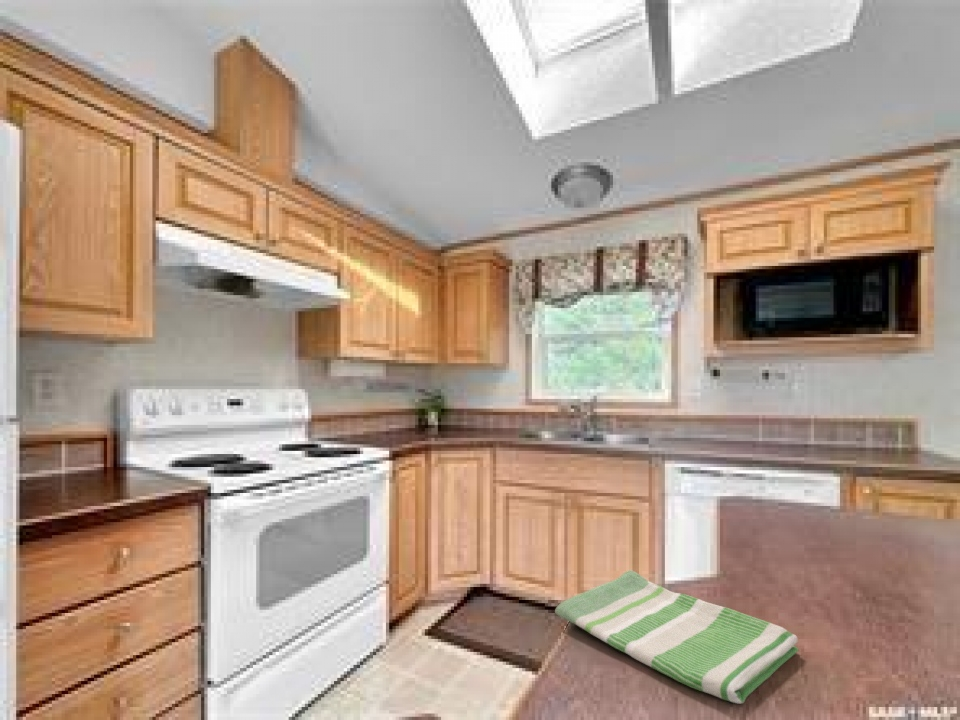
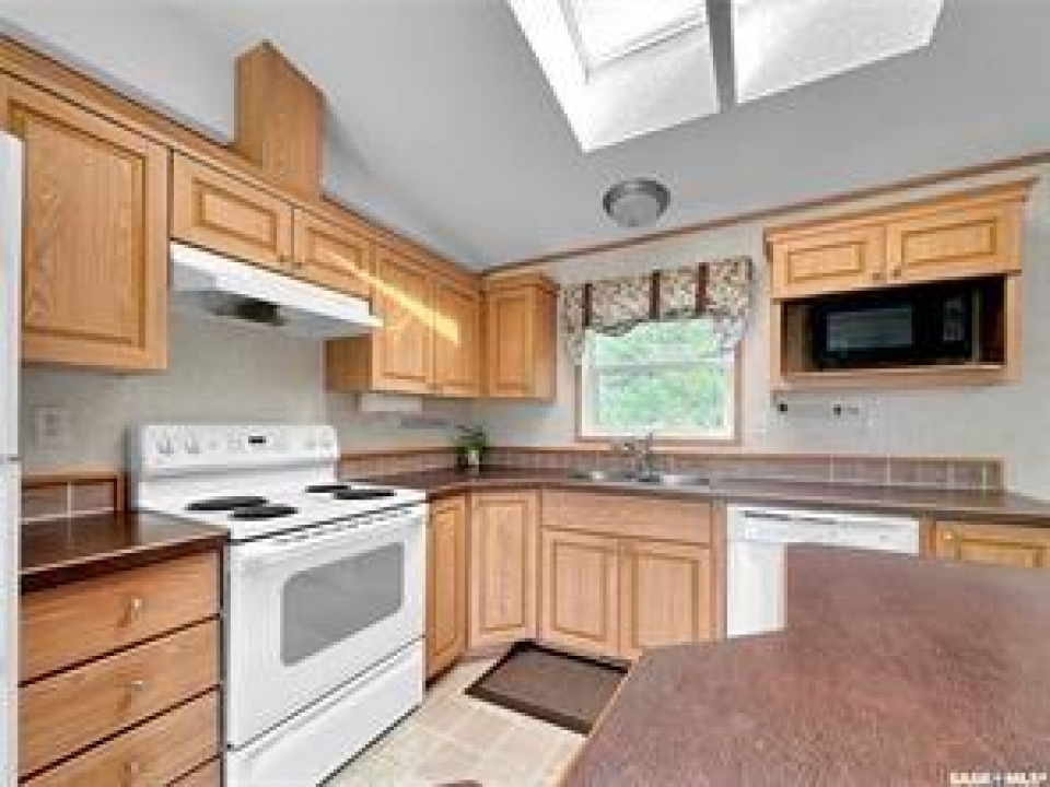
- dish towel (670, 623)
